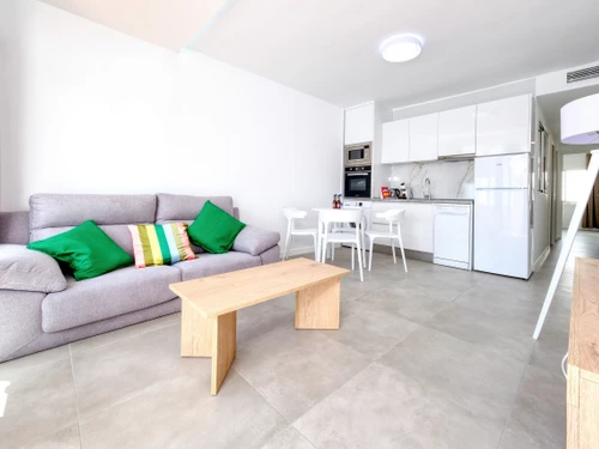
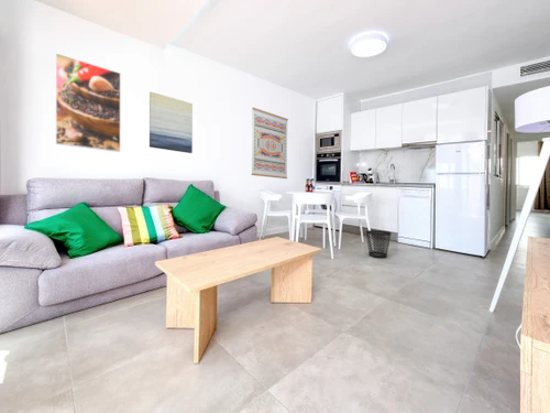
+ wall art (172, 123)
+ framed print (90, 106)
+ wastebasket (377, 243)
+ wall art (271, 145)
